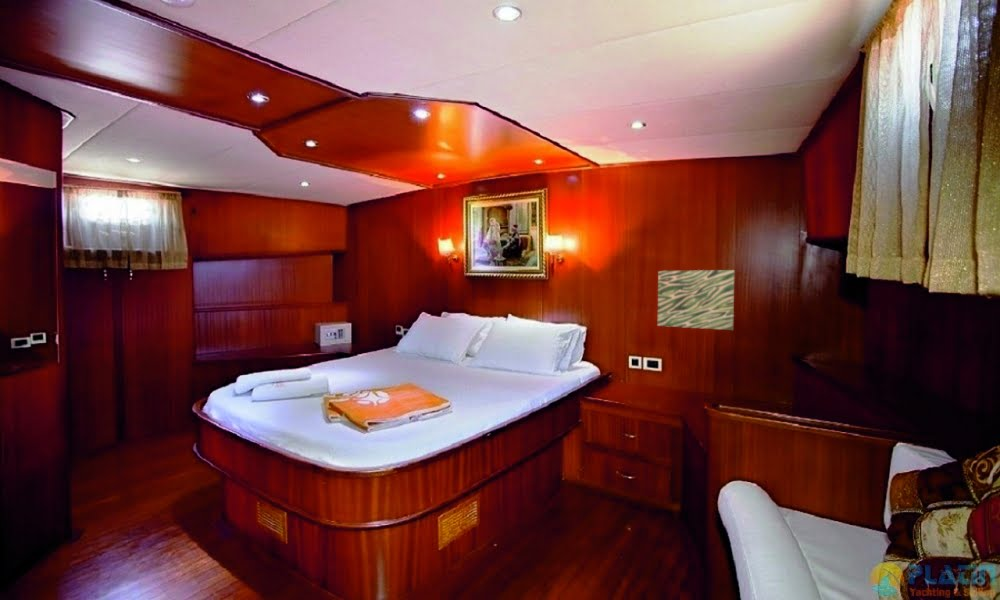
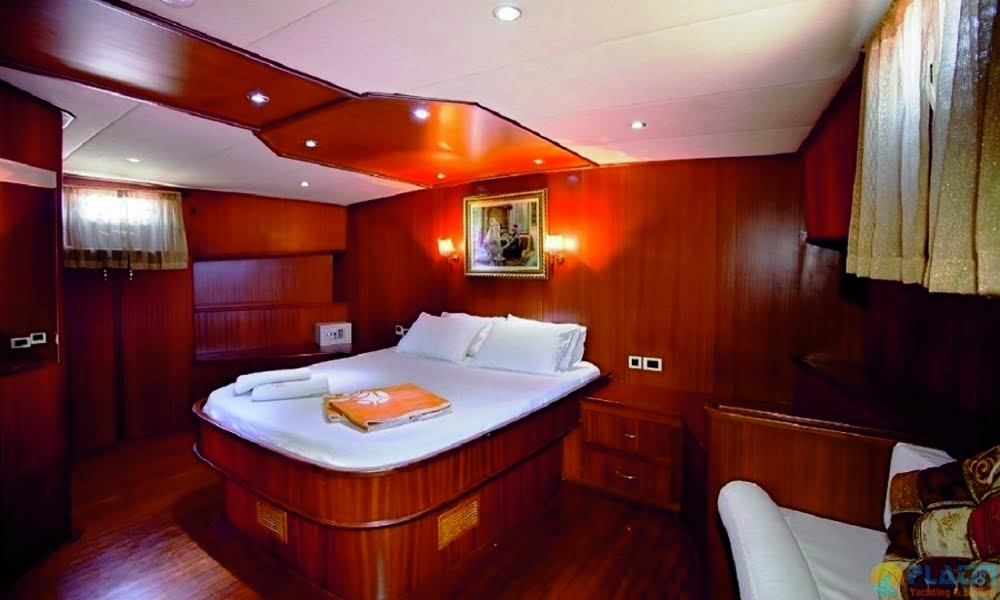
- wall art (694, 299)
